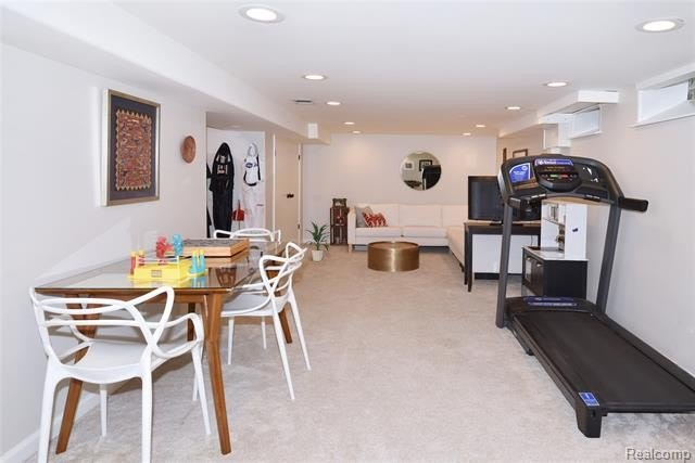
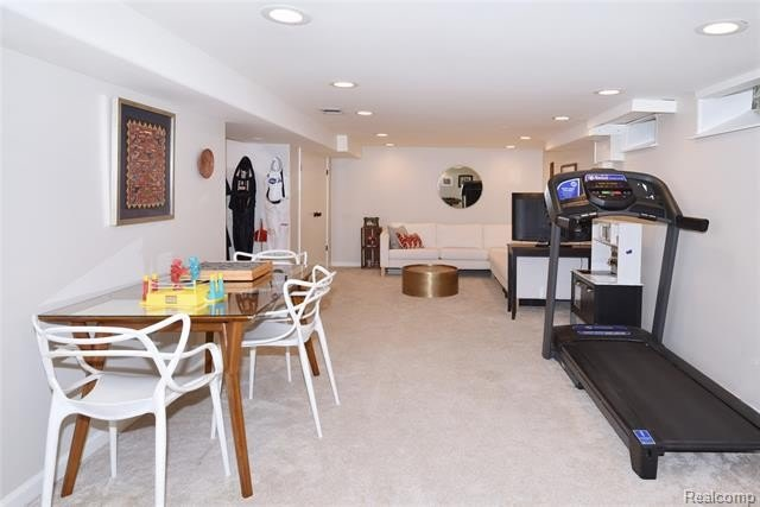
- indoor plant (318, 241)
